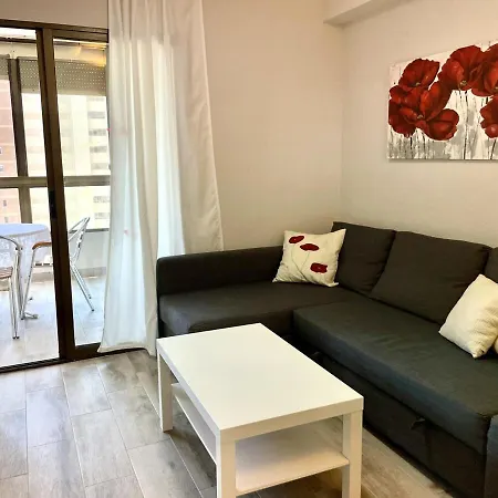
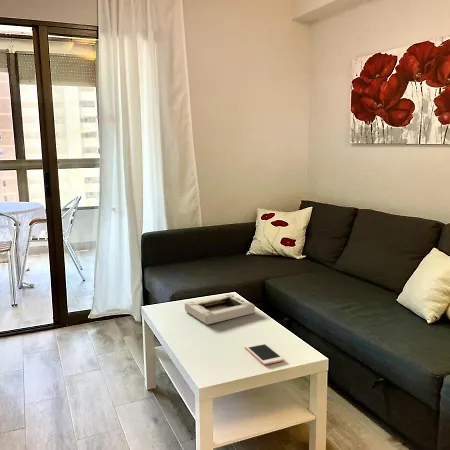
+ cell phone (263, 352)
+ book (219, 307)
